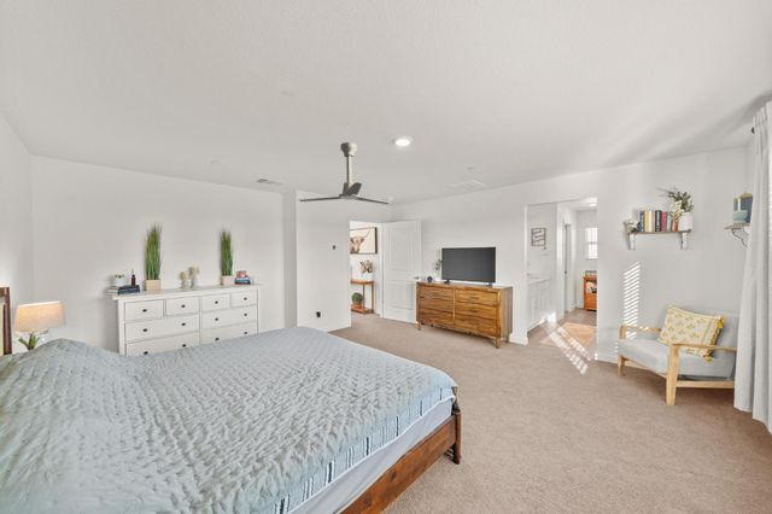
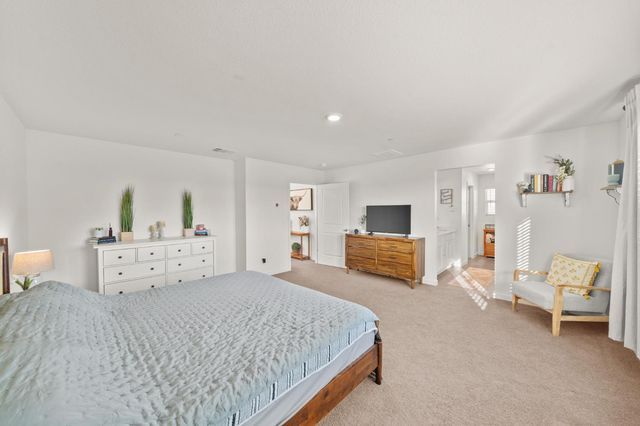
- ceiling fan (346, 169)
